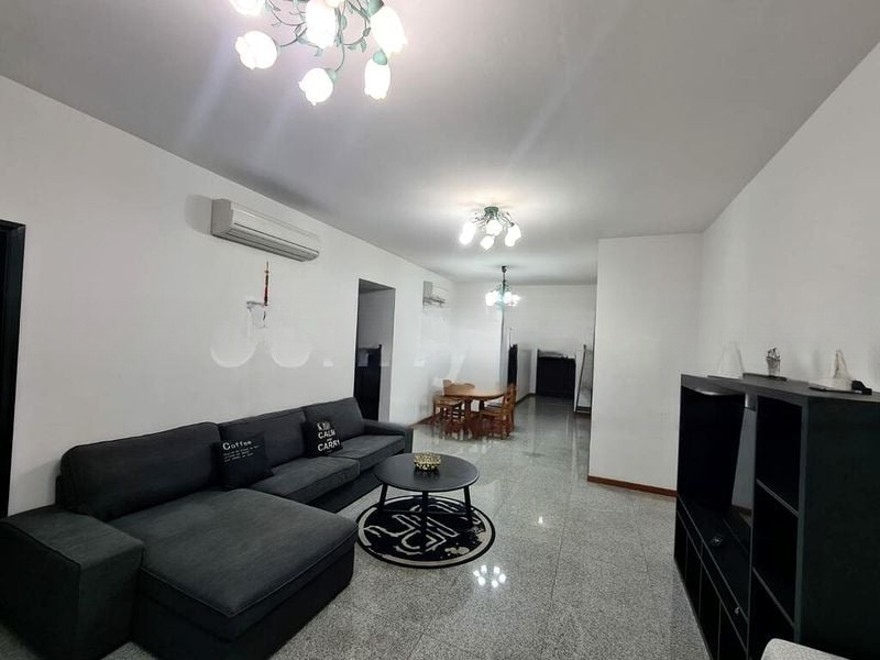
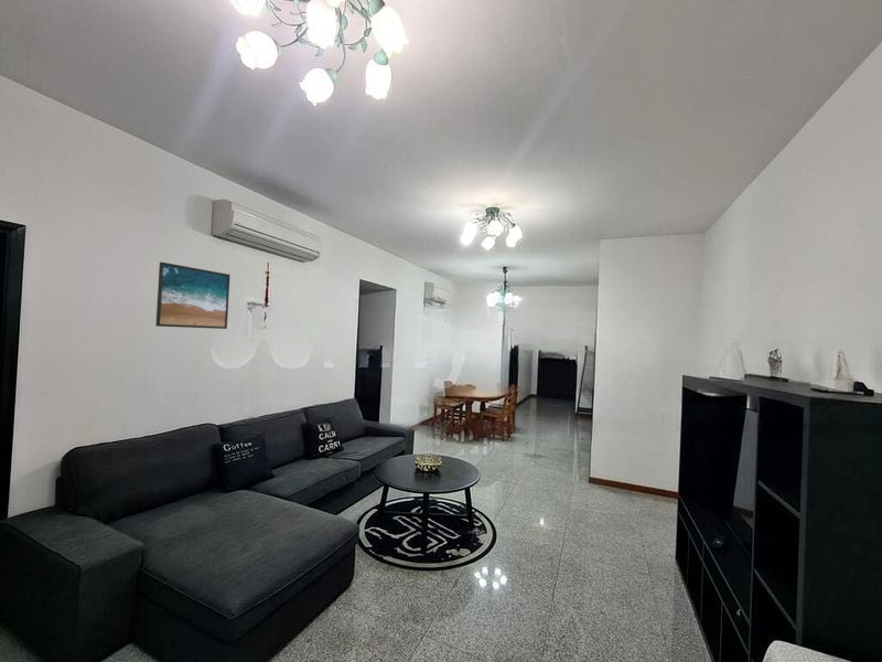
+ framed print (195, 298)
